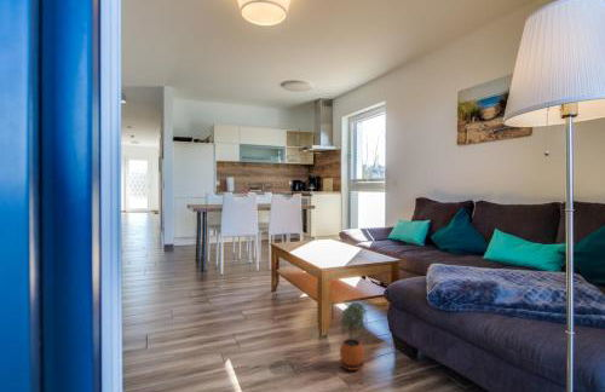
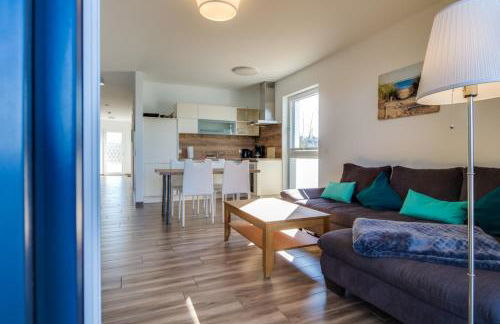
- potted plant (353, 334)
